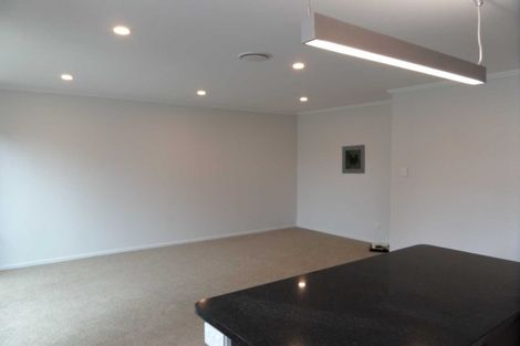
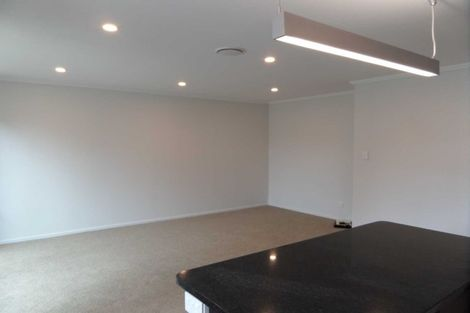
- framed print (353, 159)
